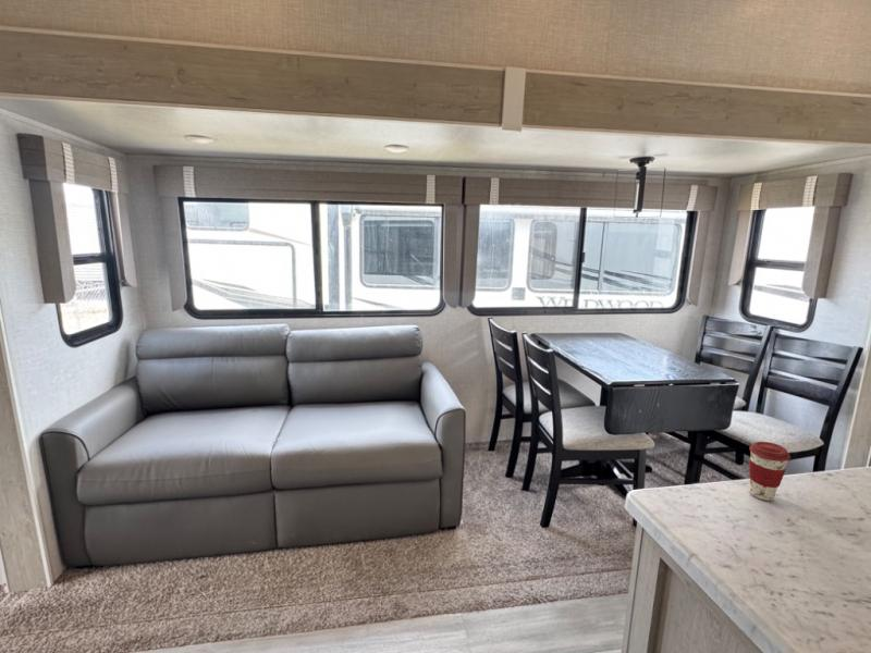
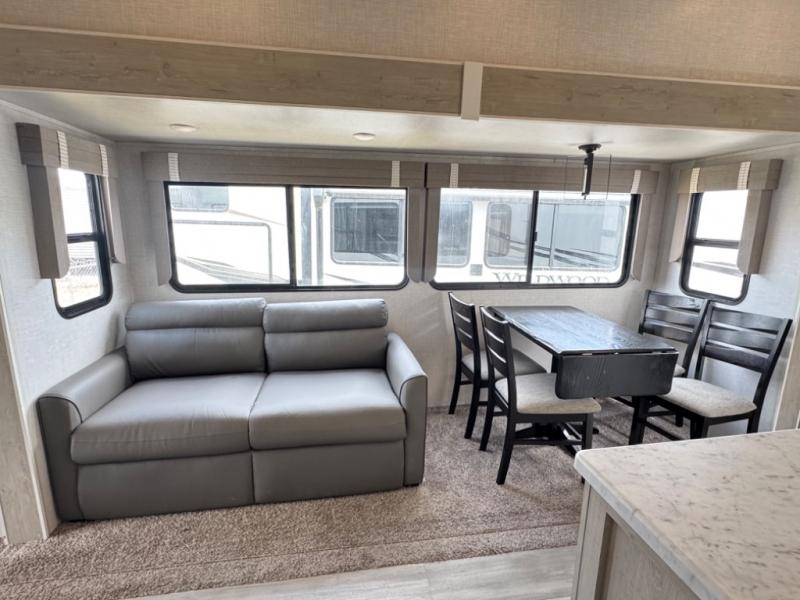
- coffee cup (765, 471)
